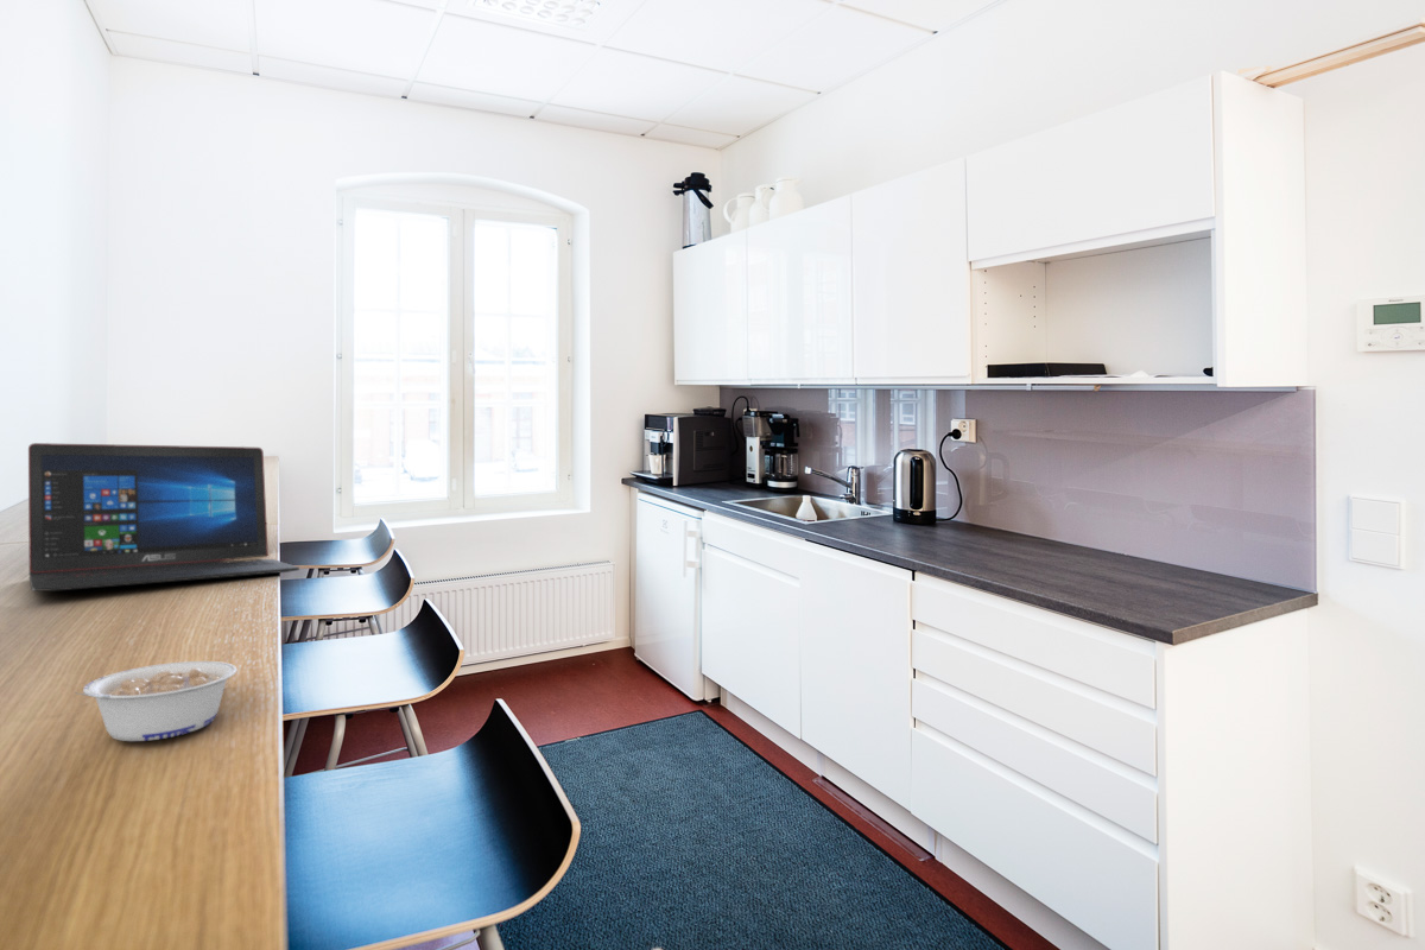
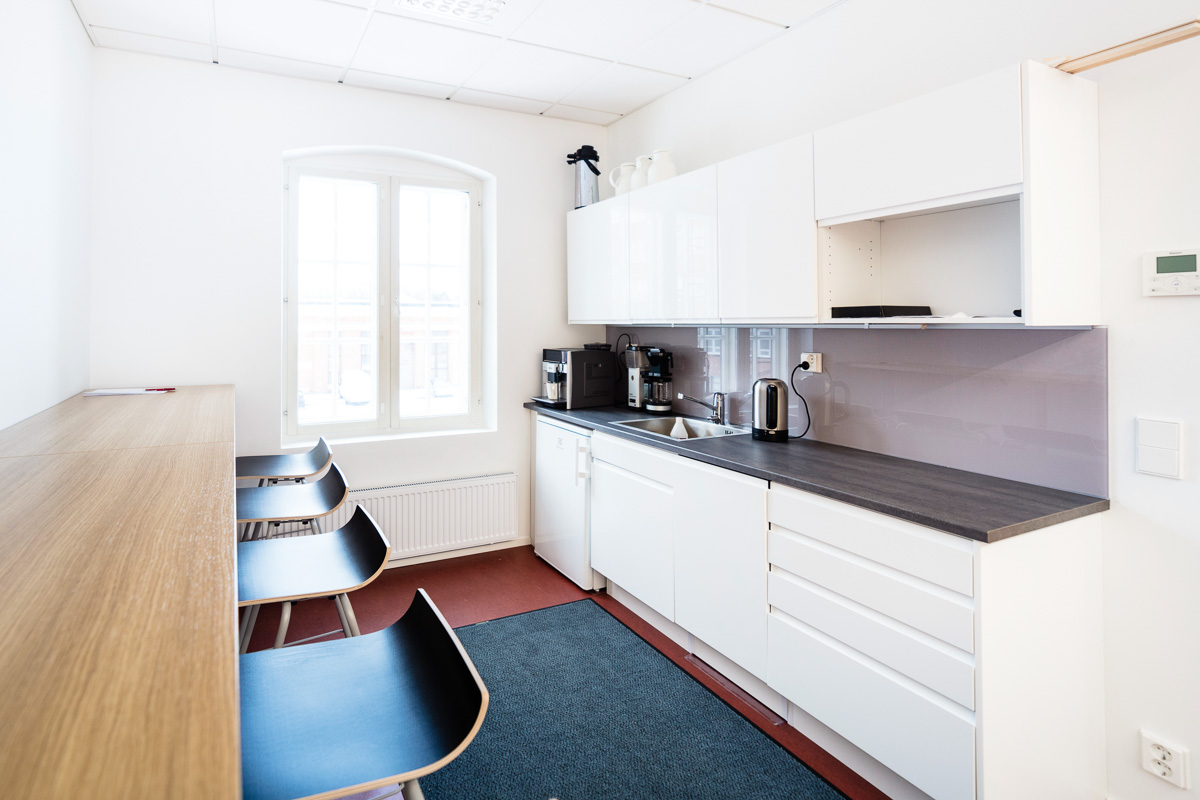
- laptop (166, 508)
- legume (163, 697)
